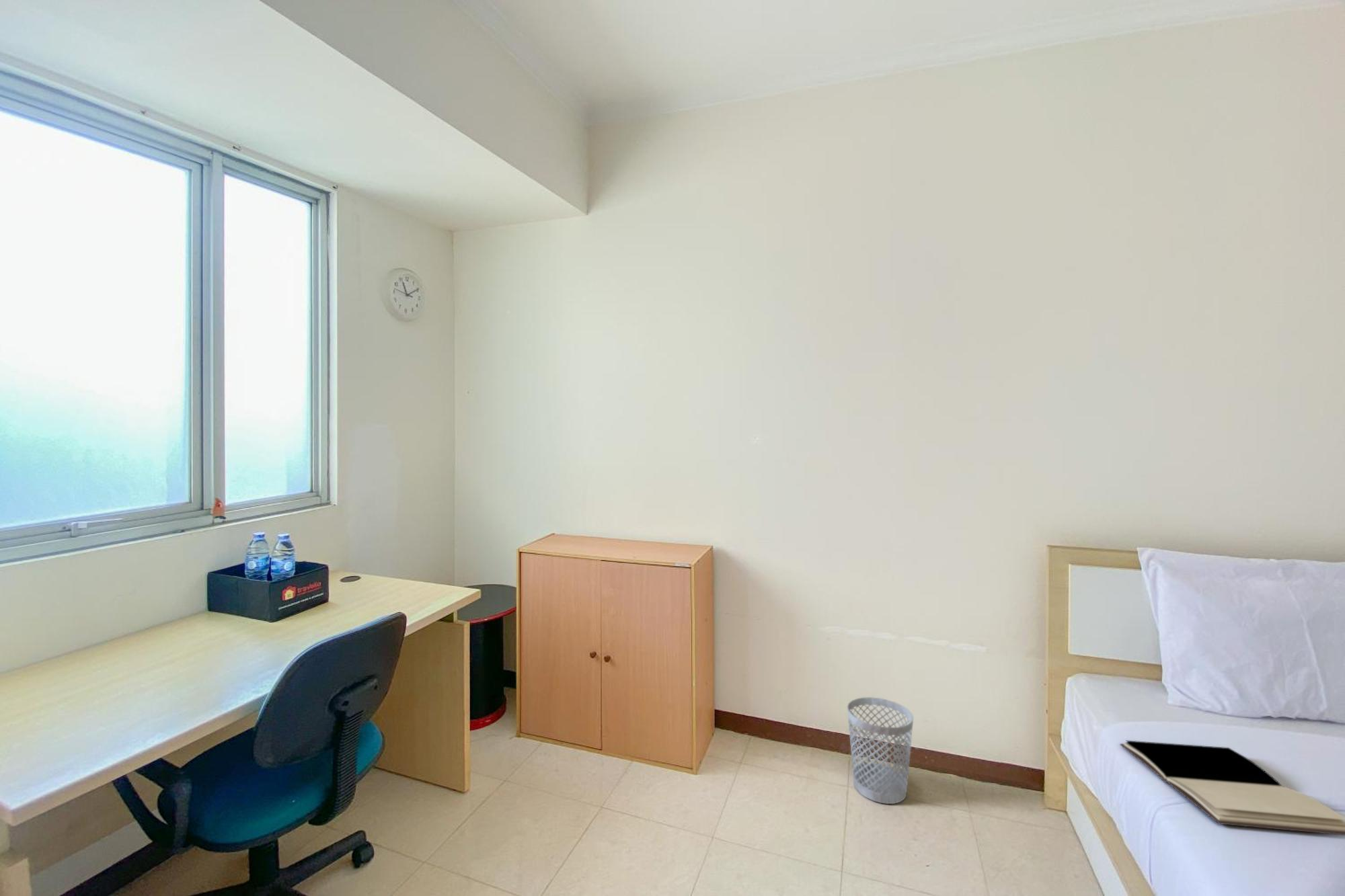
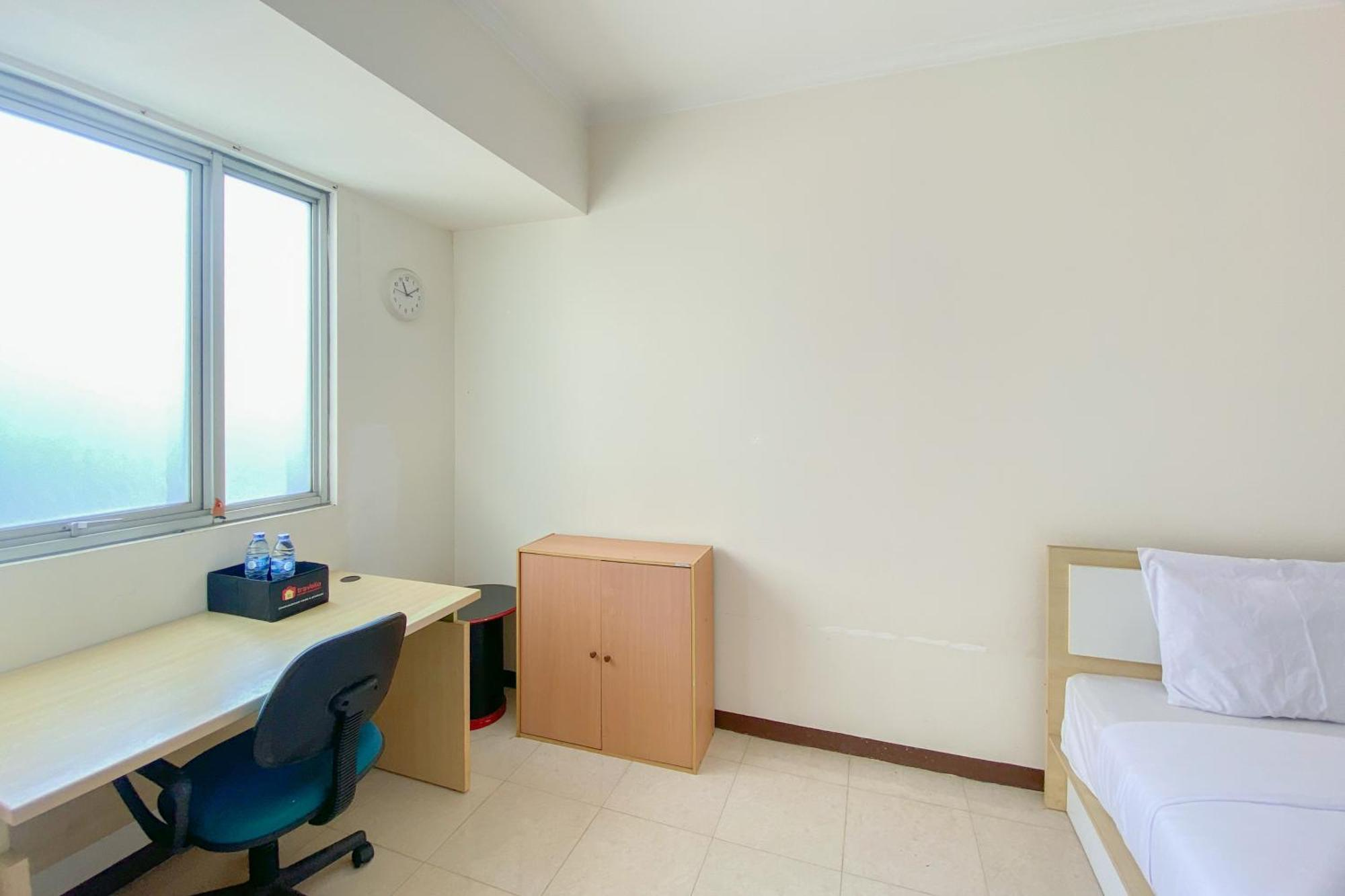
- wastebasket (880, 749)
- book (1223, 780)
